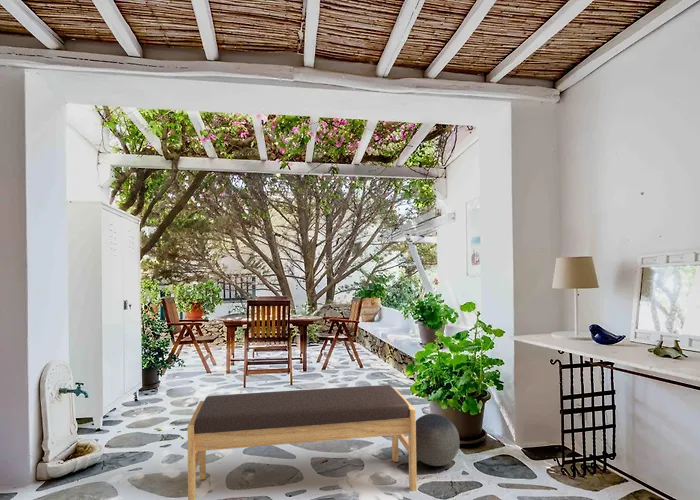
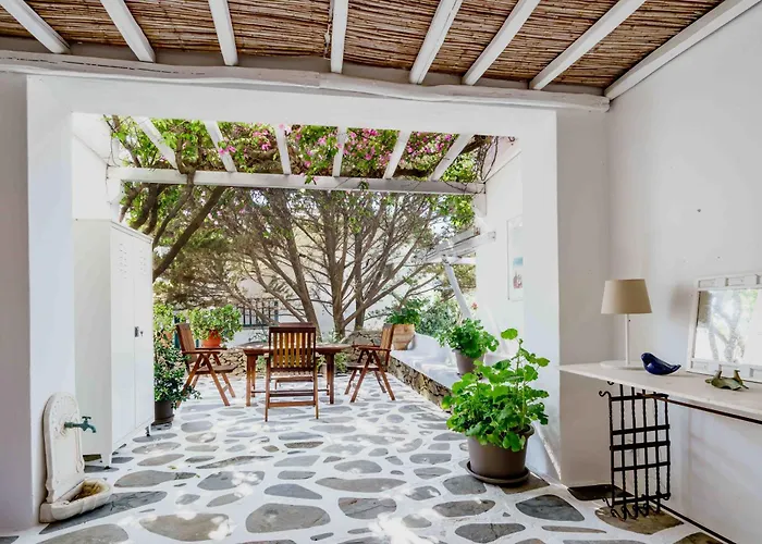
- bench (304, 441)
- ball (434, 439)
